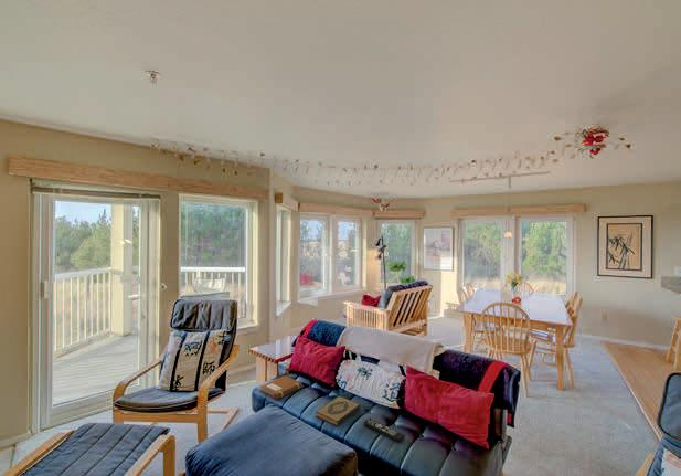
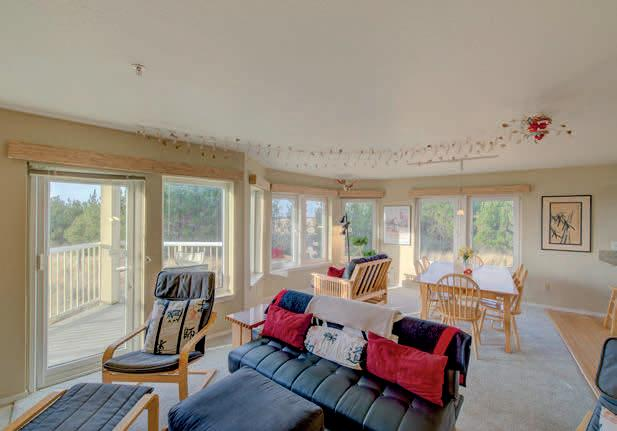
- remote control (383, 430)
- notebook (280, 387)
- hardback book (338, 410)
